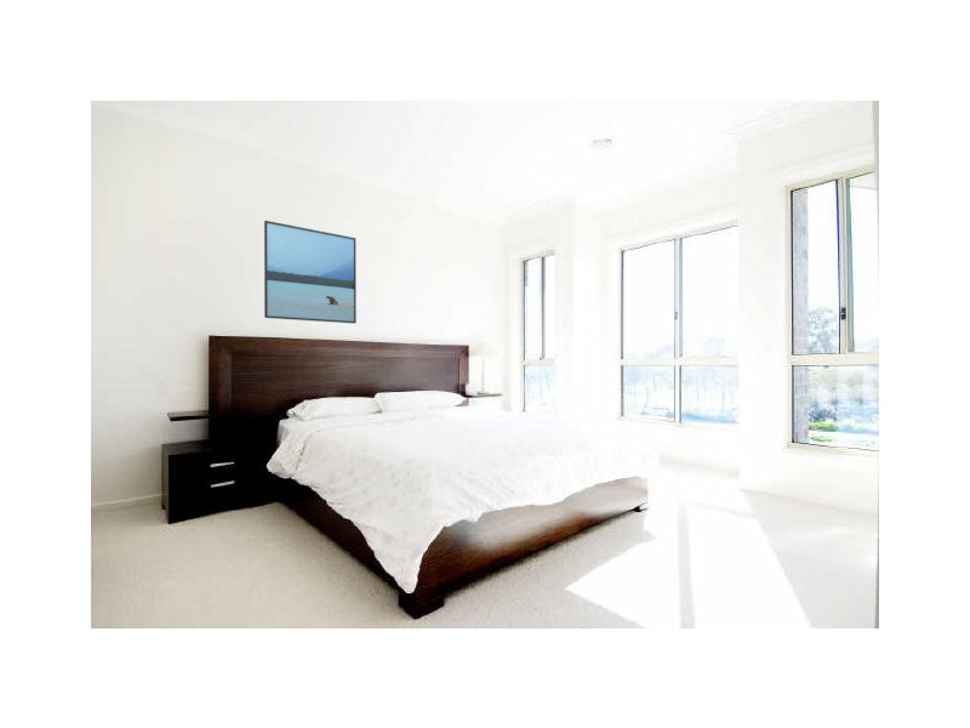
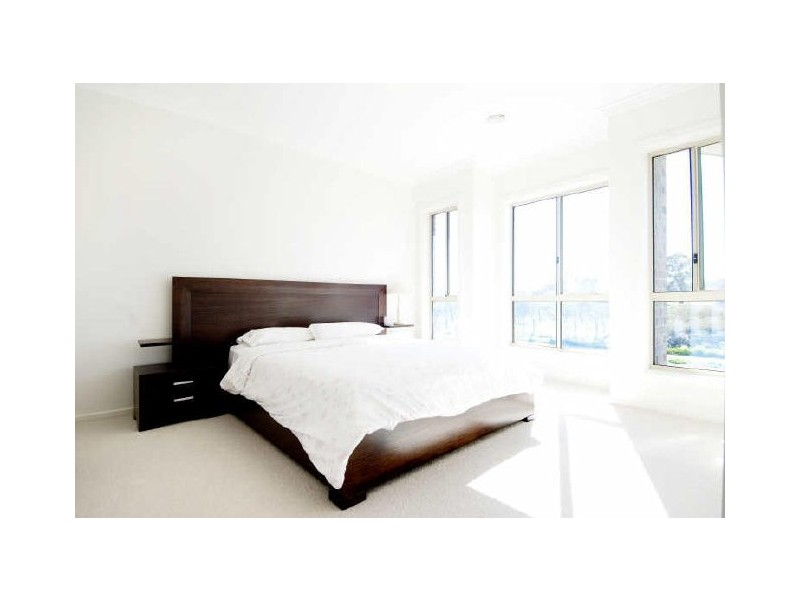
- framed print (313, 274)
